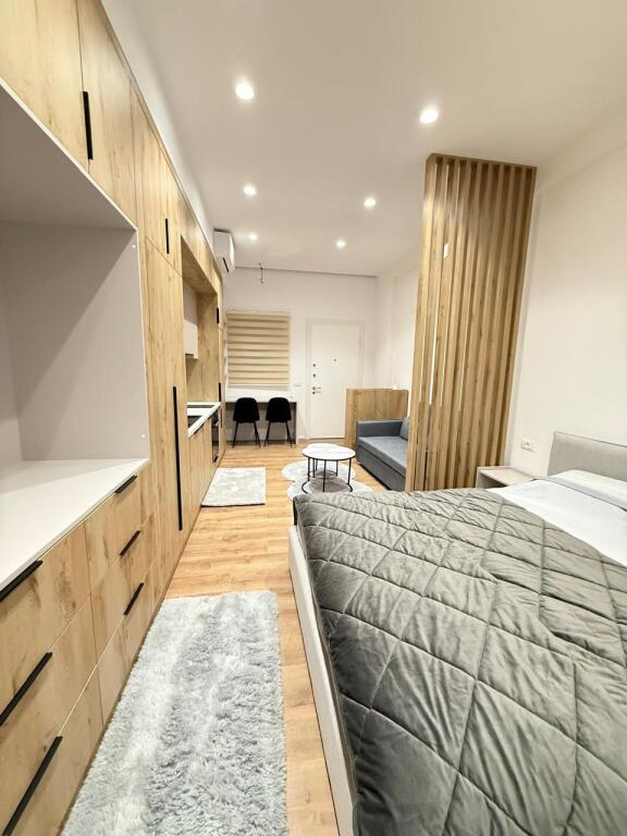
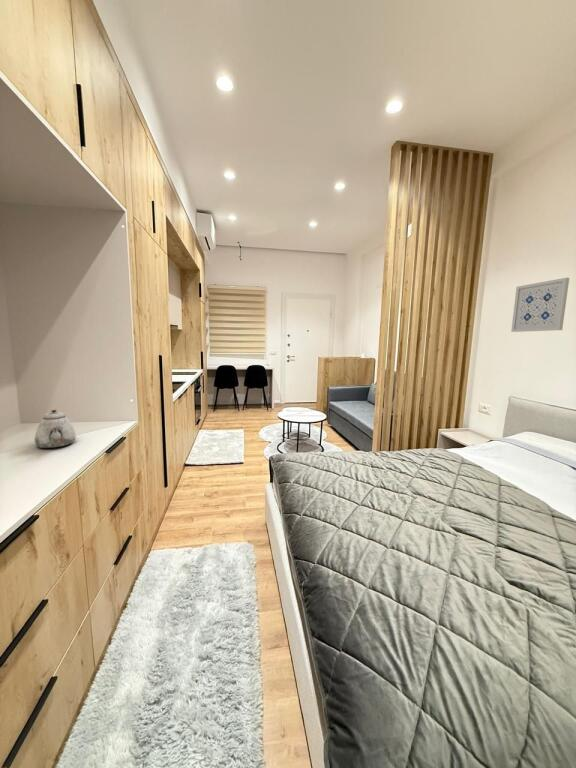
+ wall art (537, 307)
+ teapot (55, 428)
